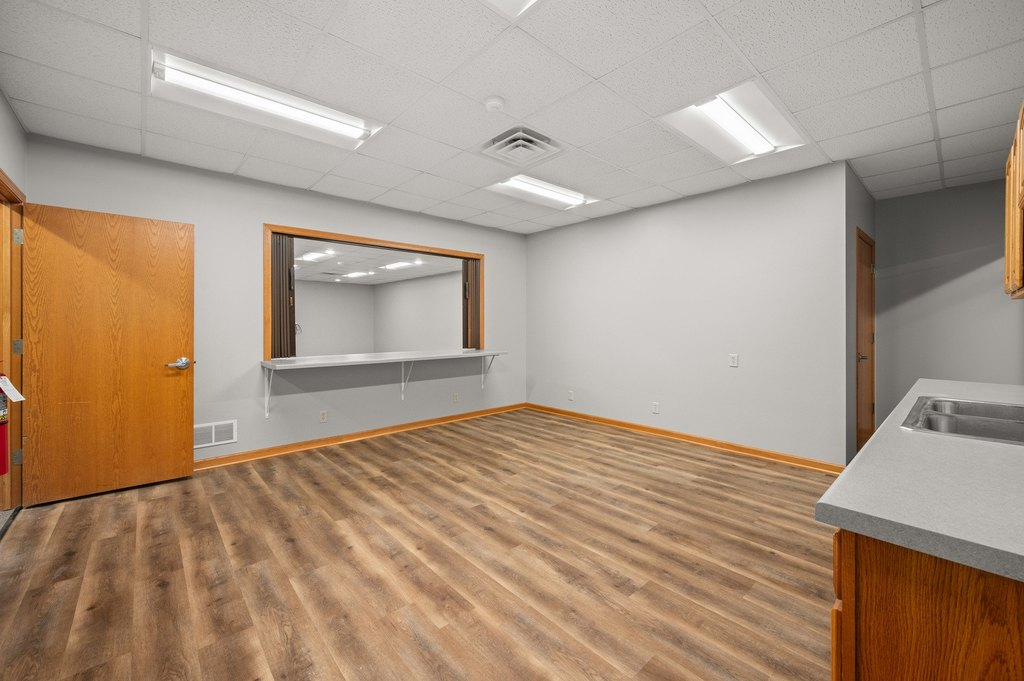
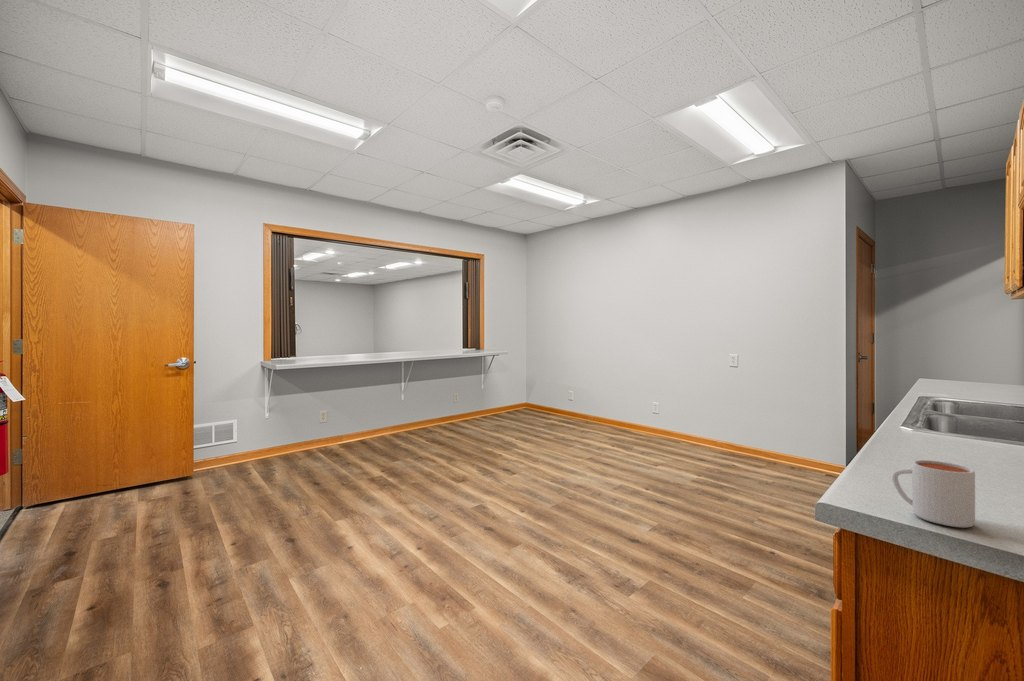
+ mug (931, 490)
